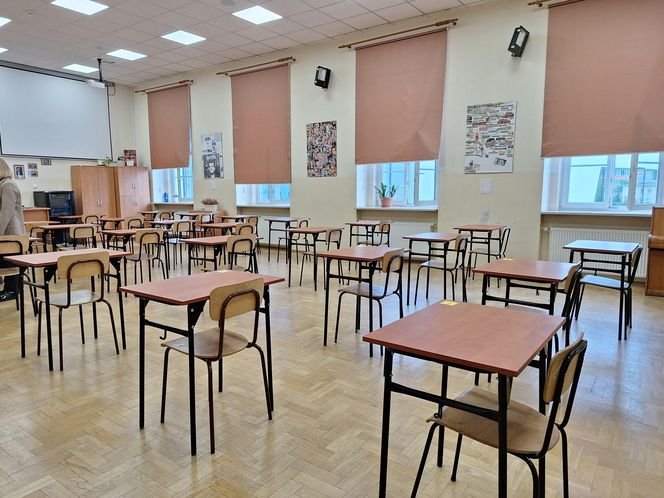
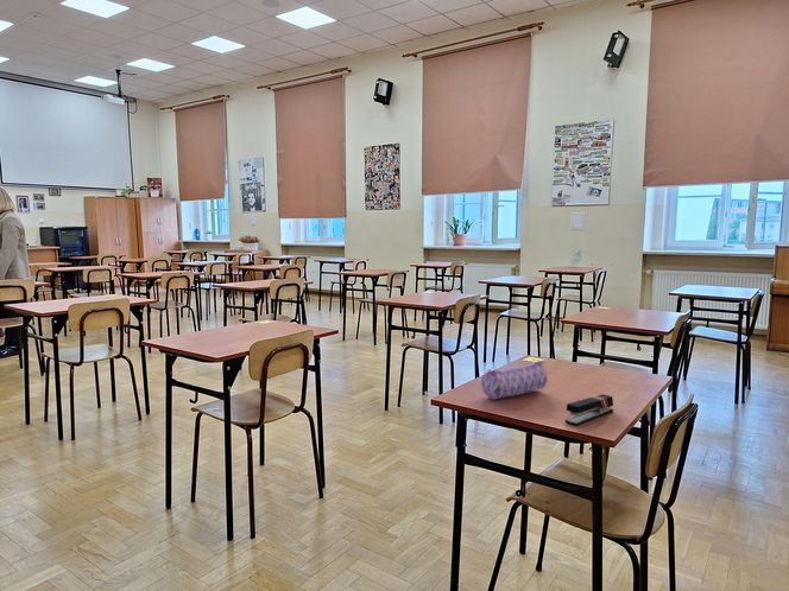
+ stapler (589, 407)
+ pencil case (513, 379)
